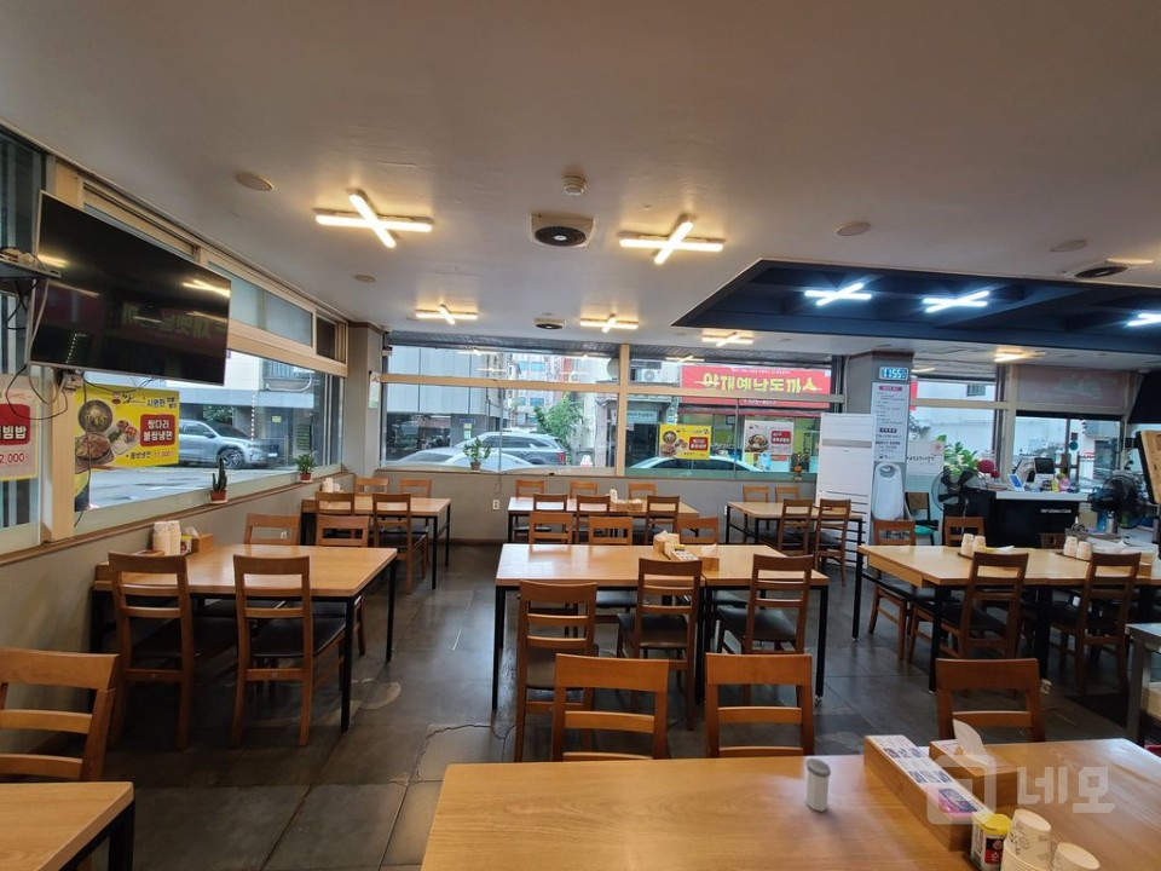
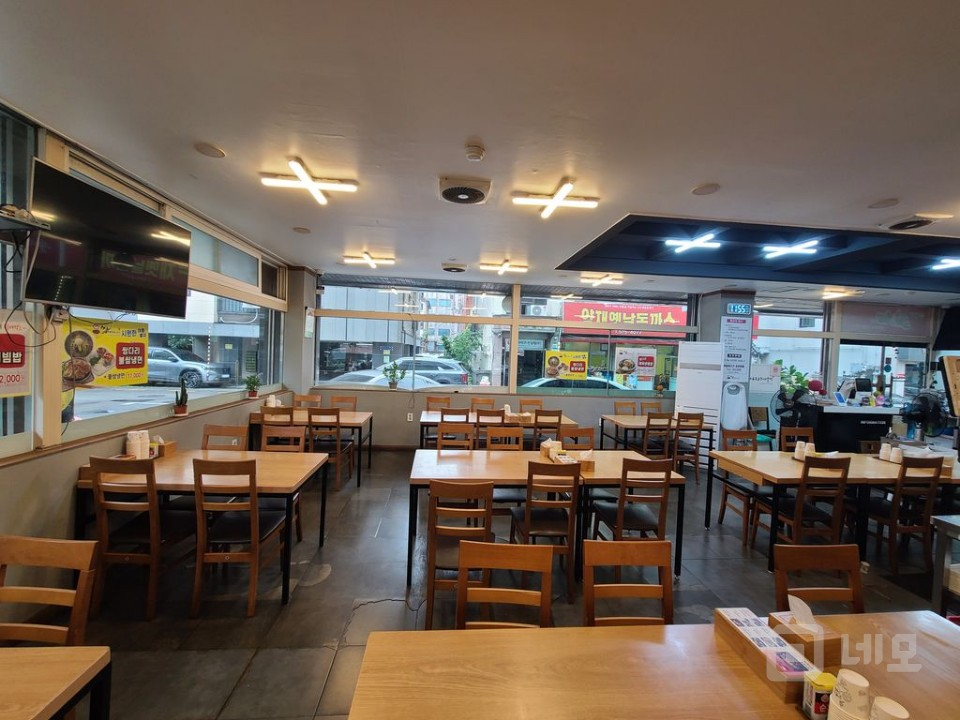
- salt shaker (816, 784)
